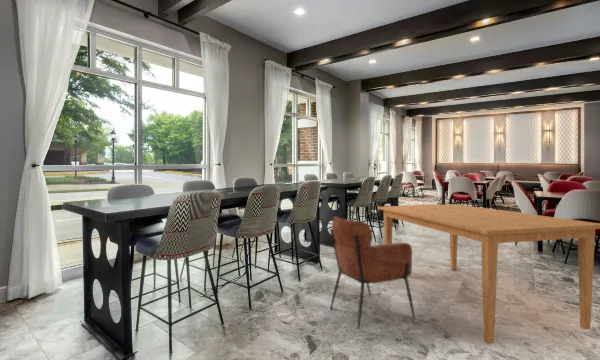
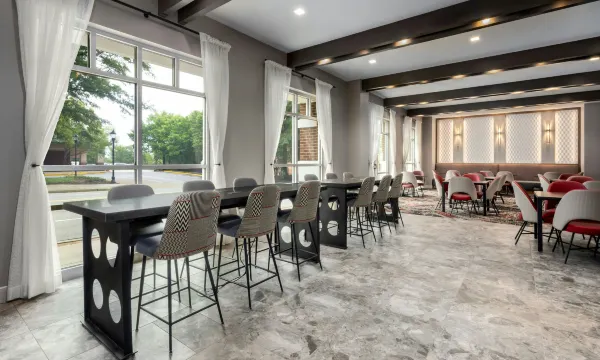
- dining table (456, 255)
- chair (366, 264)
